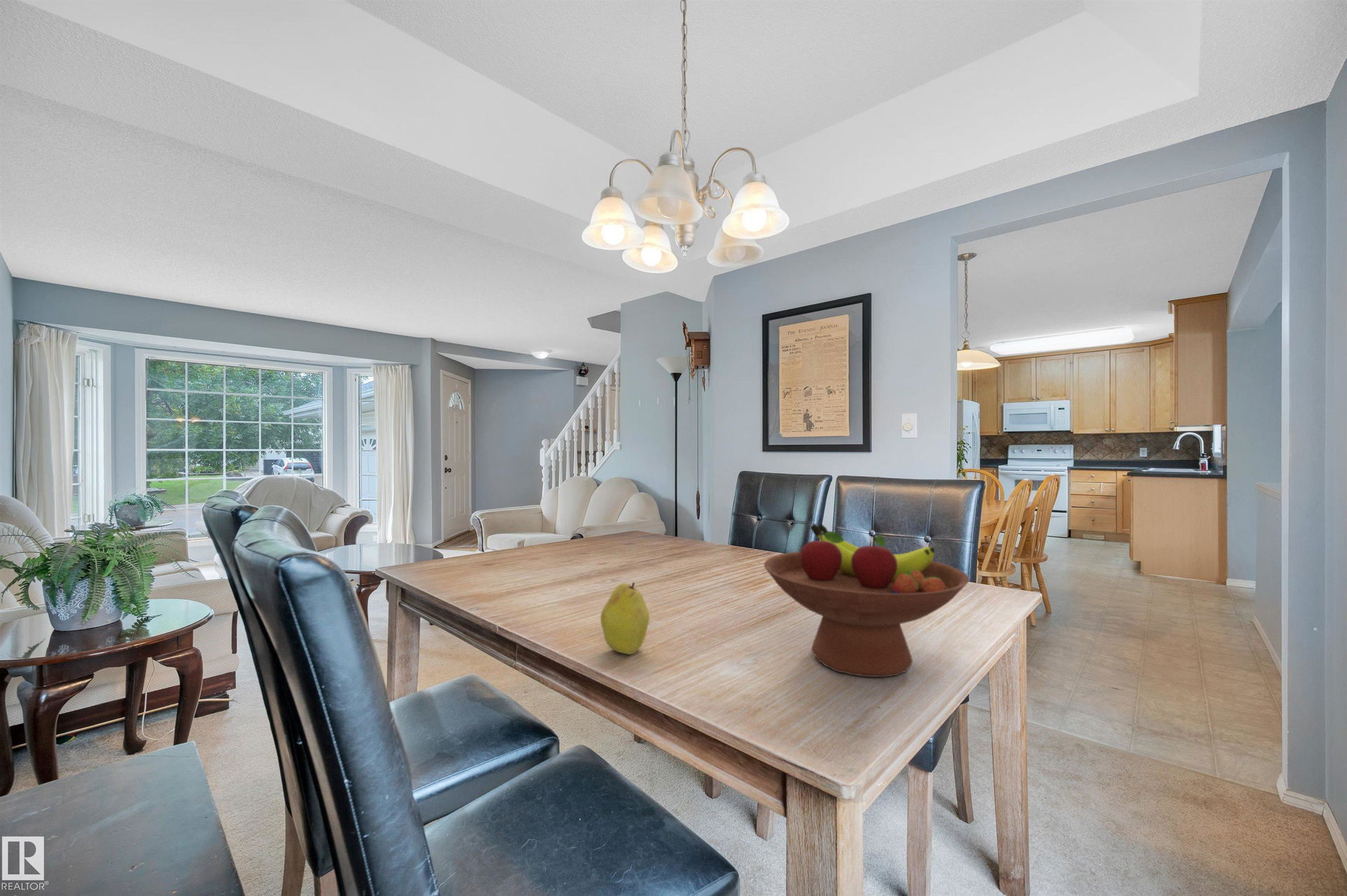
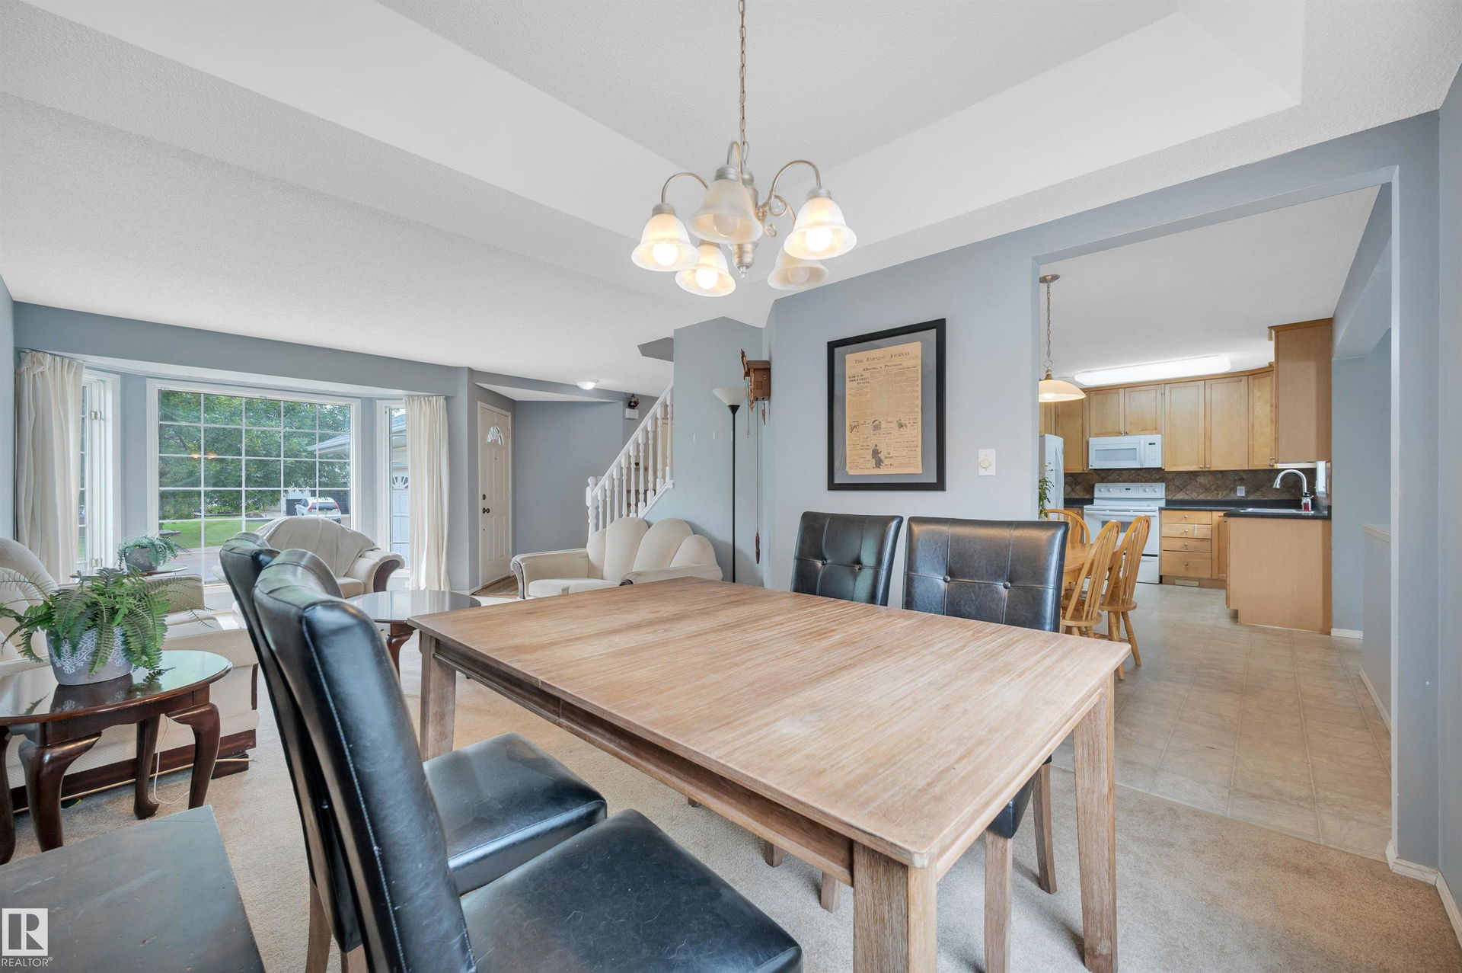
- fruit bowl (860, 596)
- fruit (625, 616)
